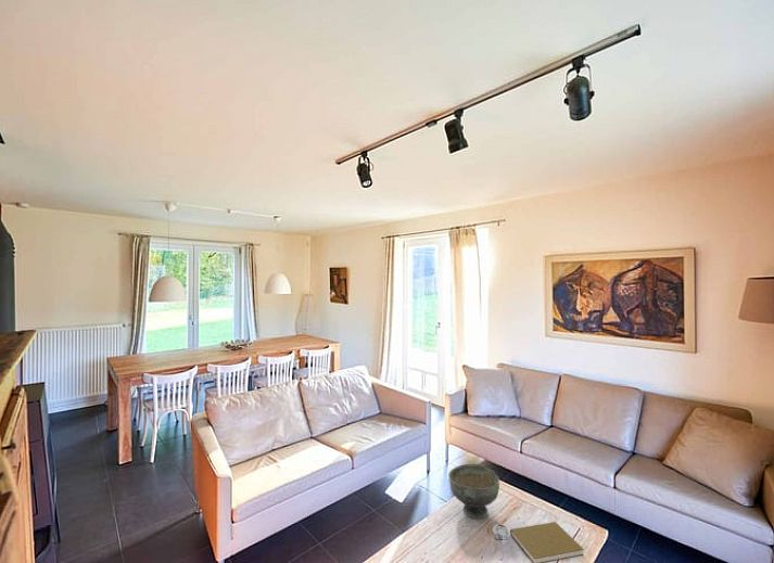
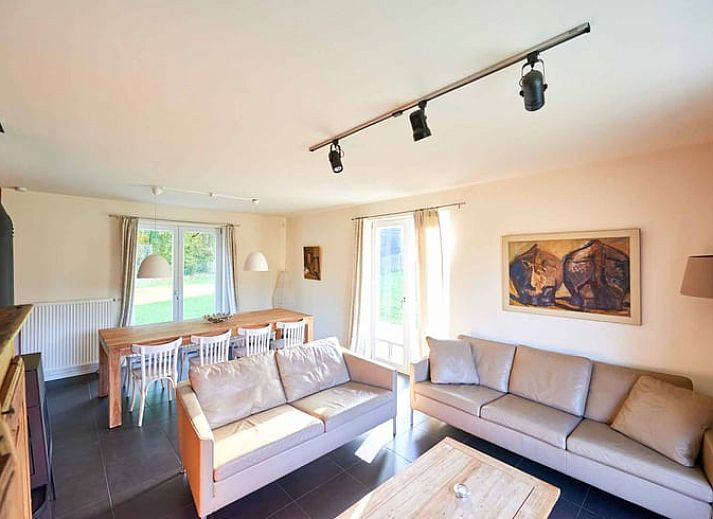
- book (545, 541)
- decorative bowl (474, 492)
